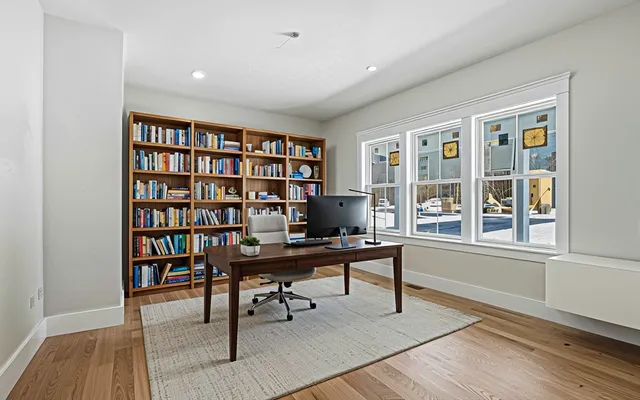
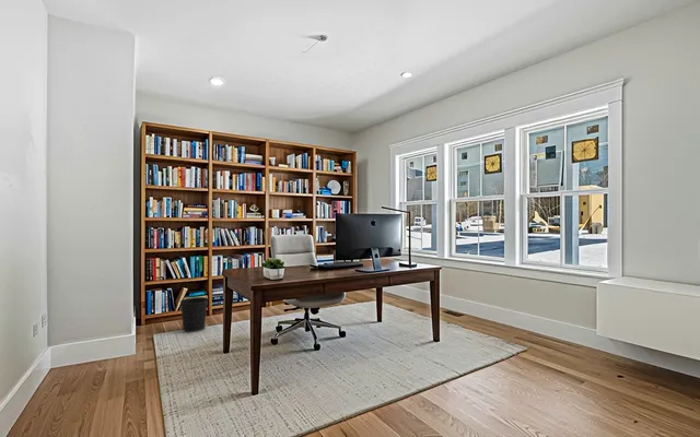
+ wastebasket (194, 315)
